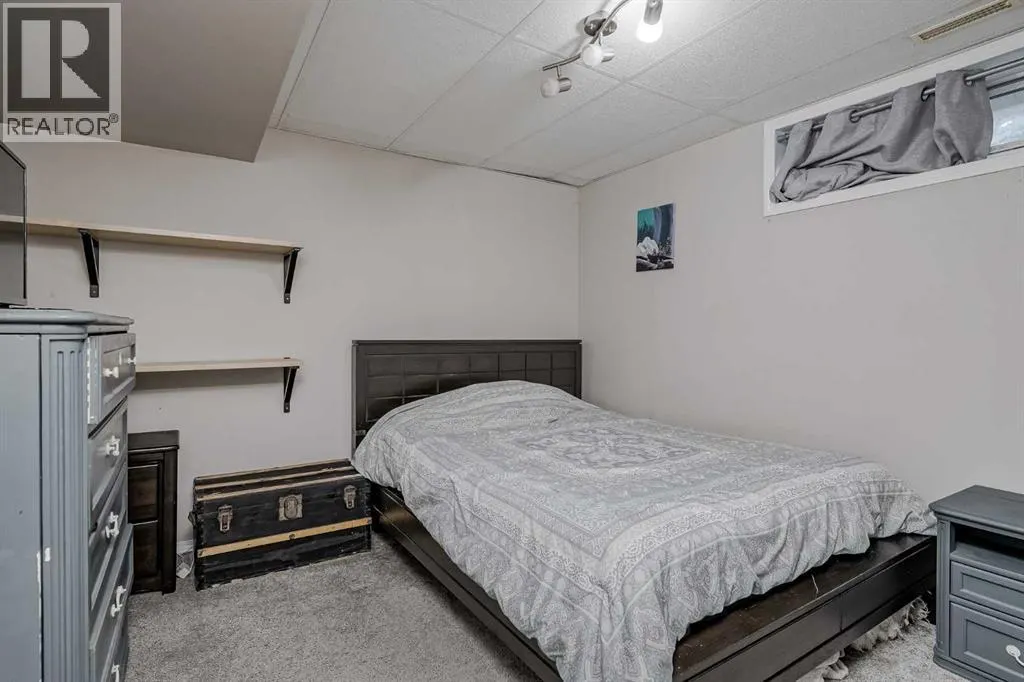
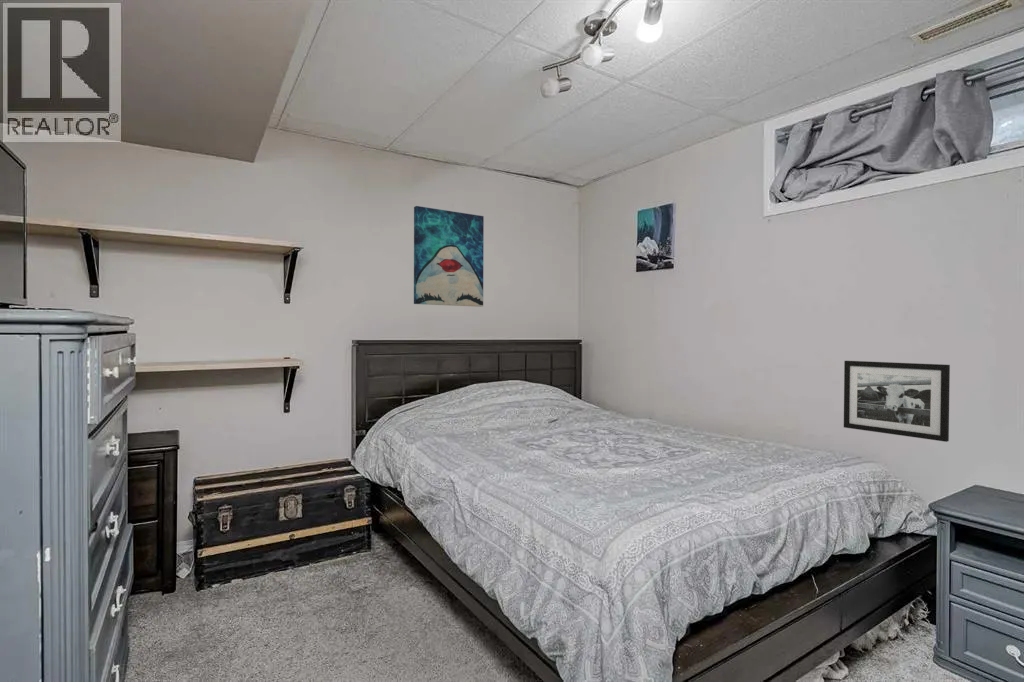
+ picture frame (893, 398)
+ wall art (449, 258)
